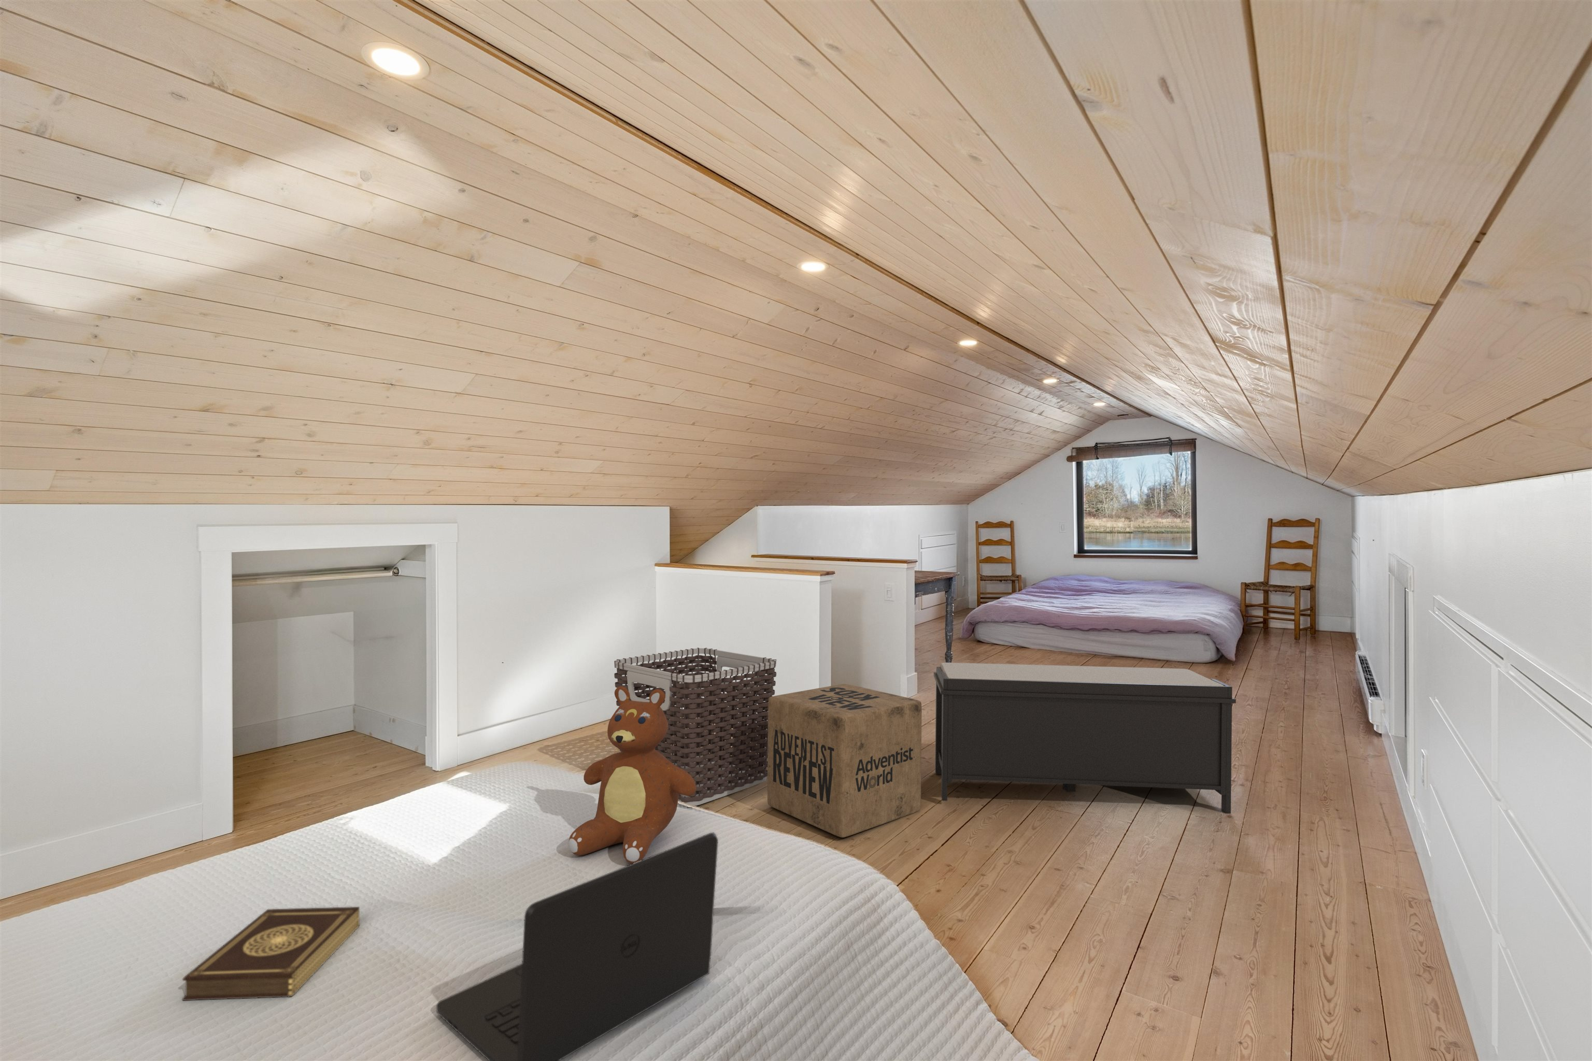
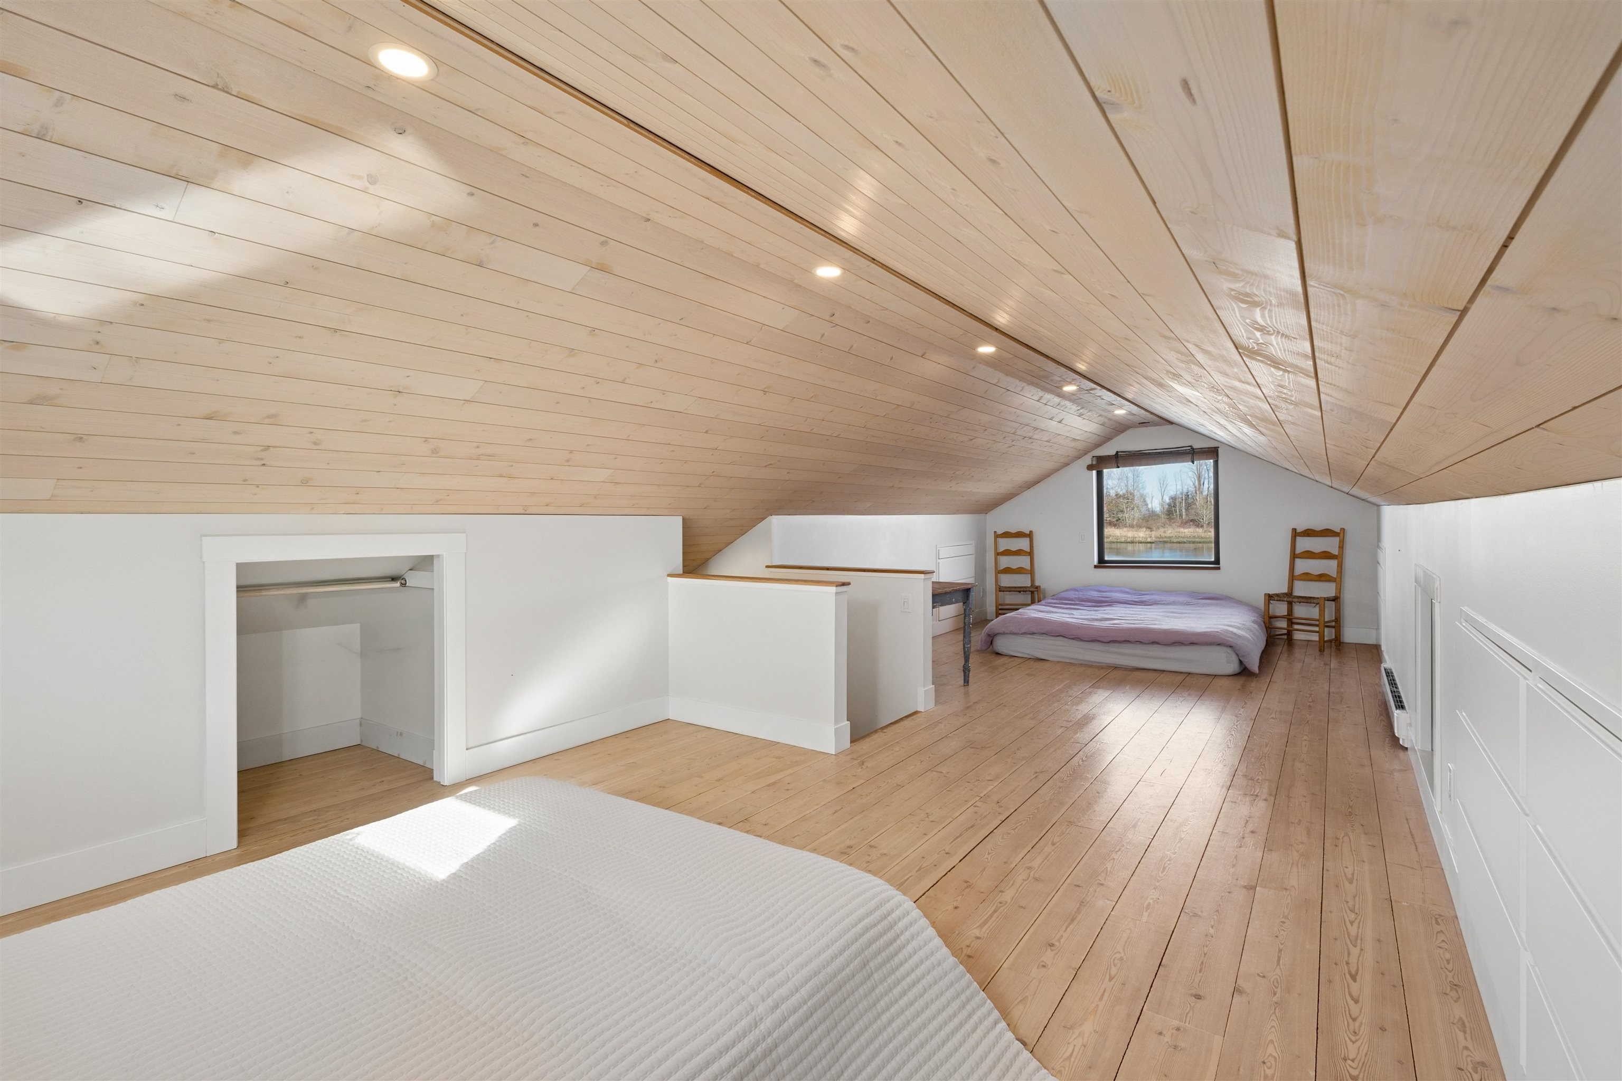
- bench (1072, 732)
- laptop (580, 920)
- cardboard box (843, 753)
- teddy bear (628, 767)
- clothes hamper (695, 720)
- book (278, 950)
